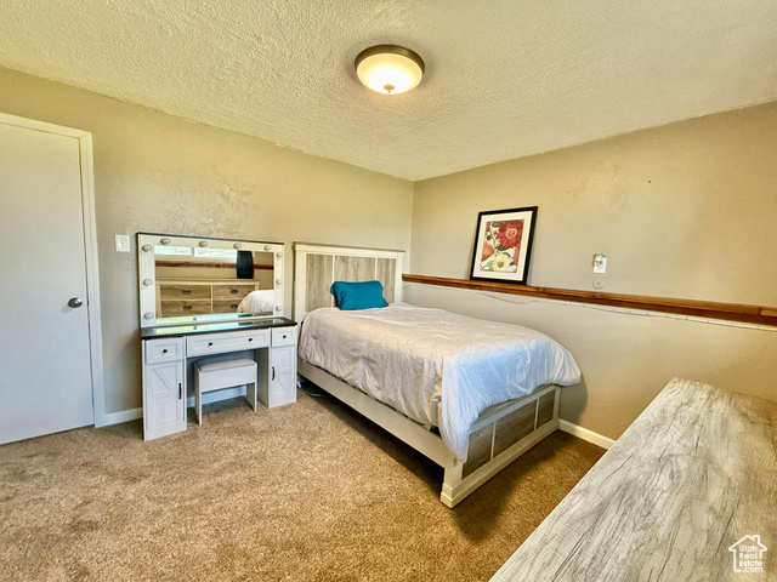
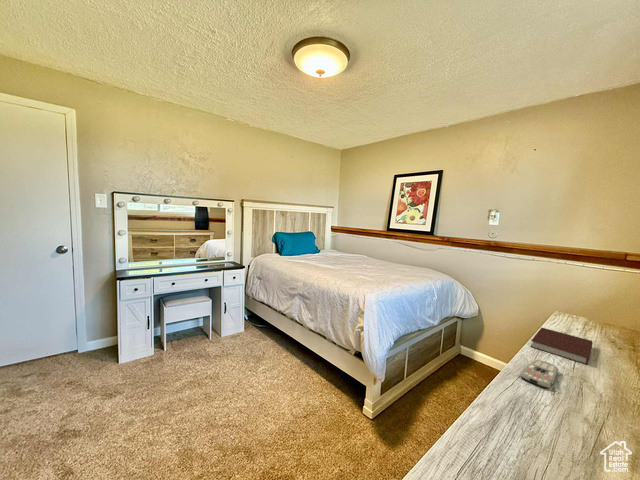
+ remote control (540, 372)
+ notebook (561, 343)
